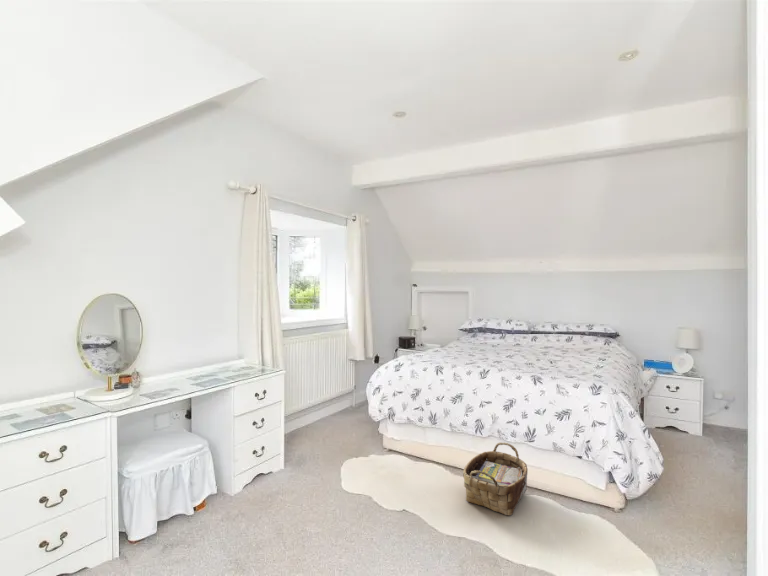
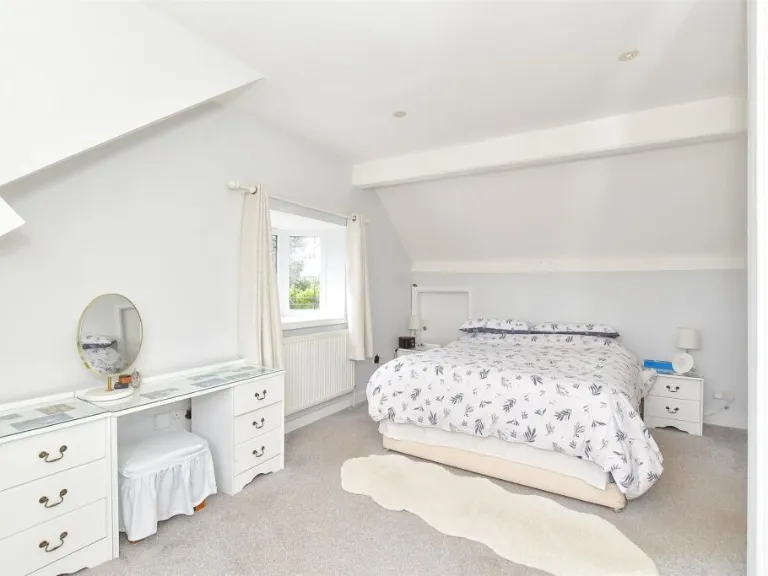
- woven basket (496, 475)
